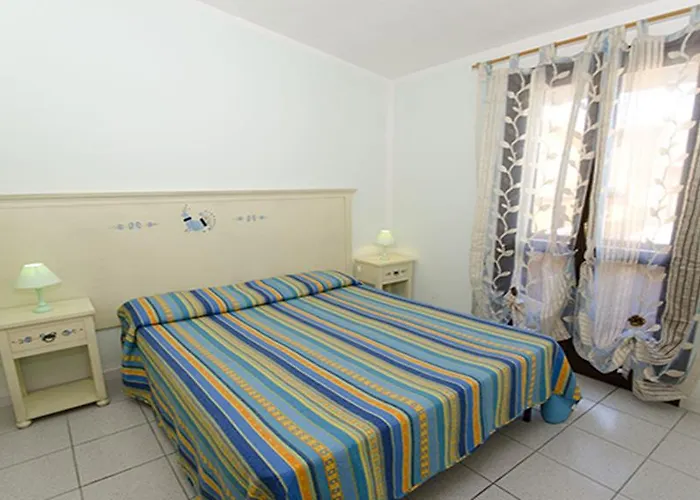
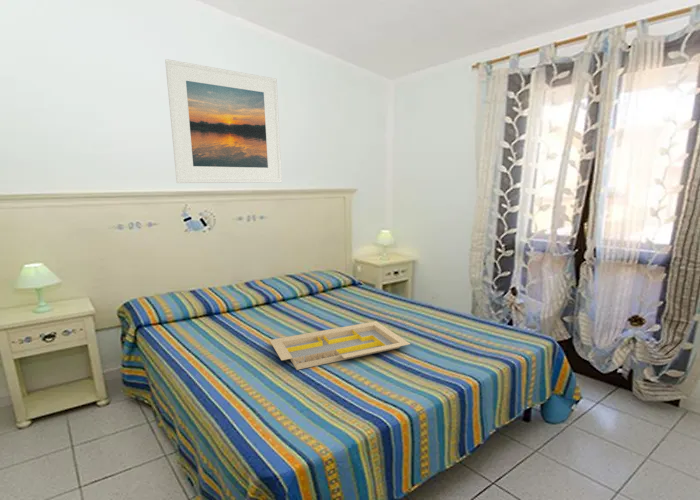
+ serving tray (338, 344)
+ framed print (229, 127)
